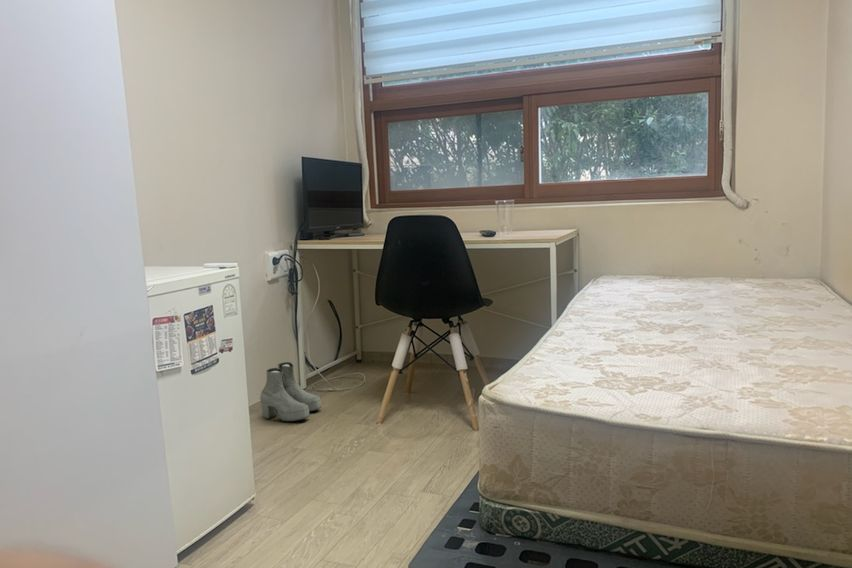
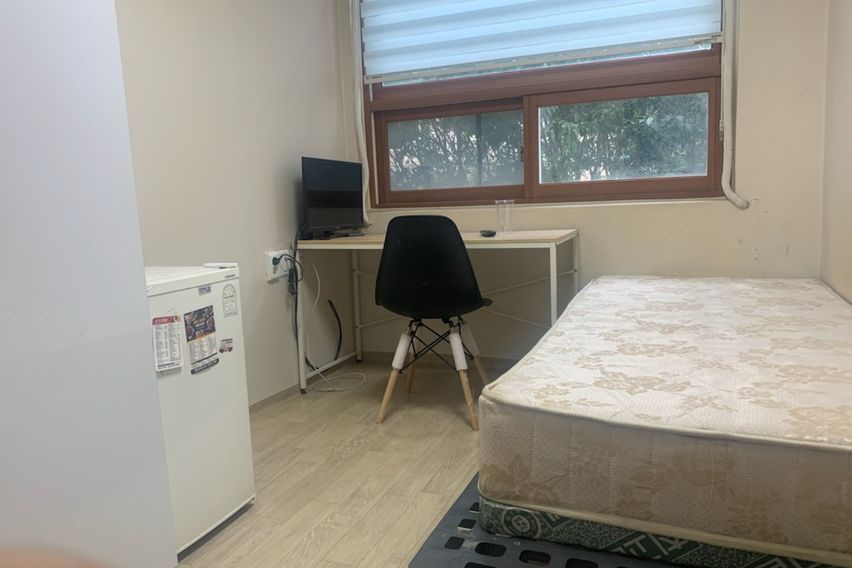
- boots (290, 390)
